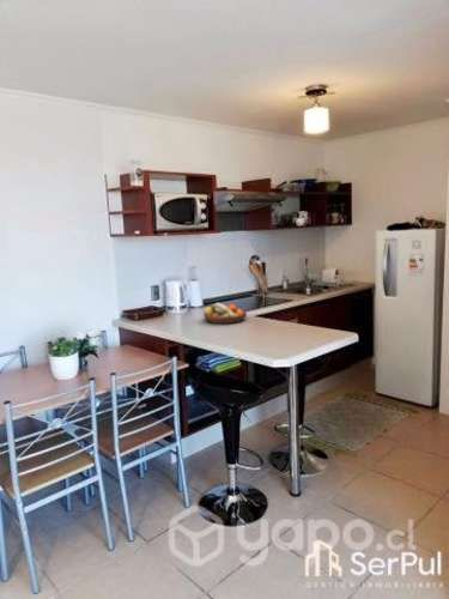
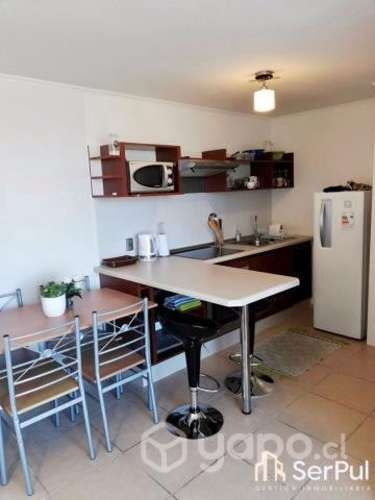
- fruit bowl (225, 310)
